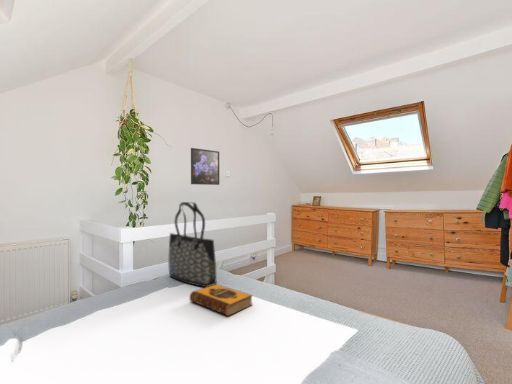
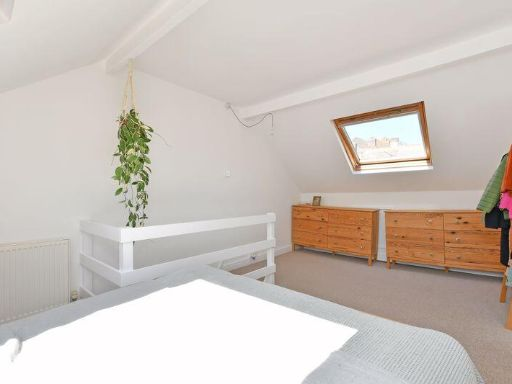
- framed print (205, 167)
- hardback book (220, 298)
- tote bag (190, 241)
